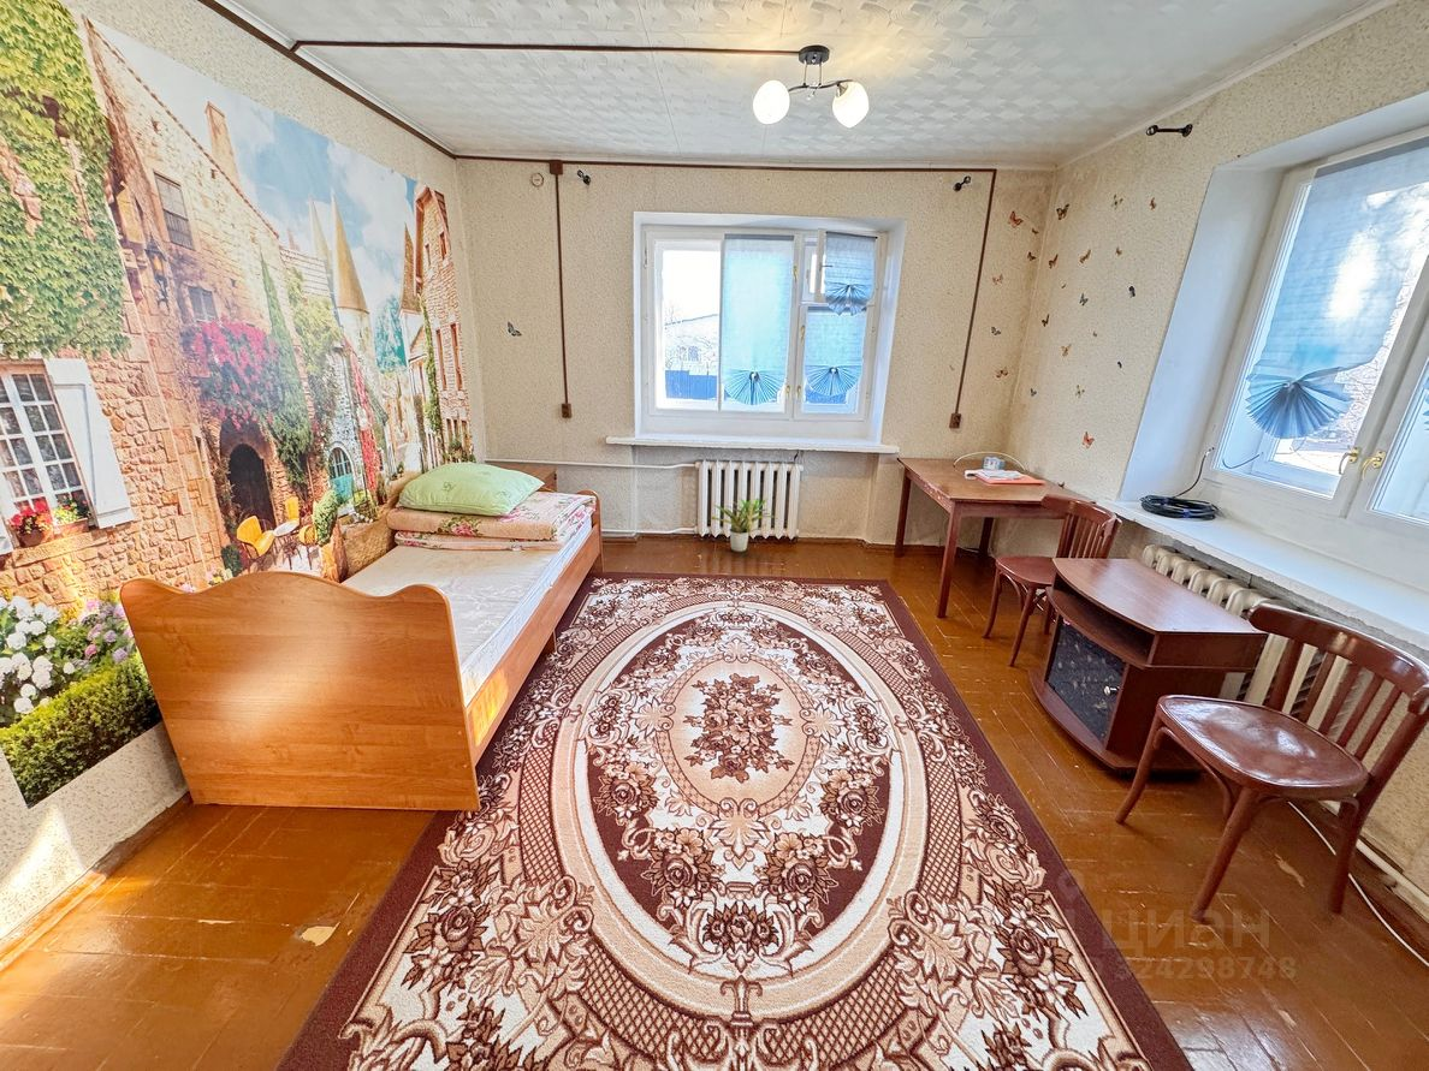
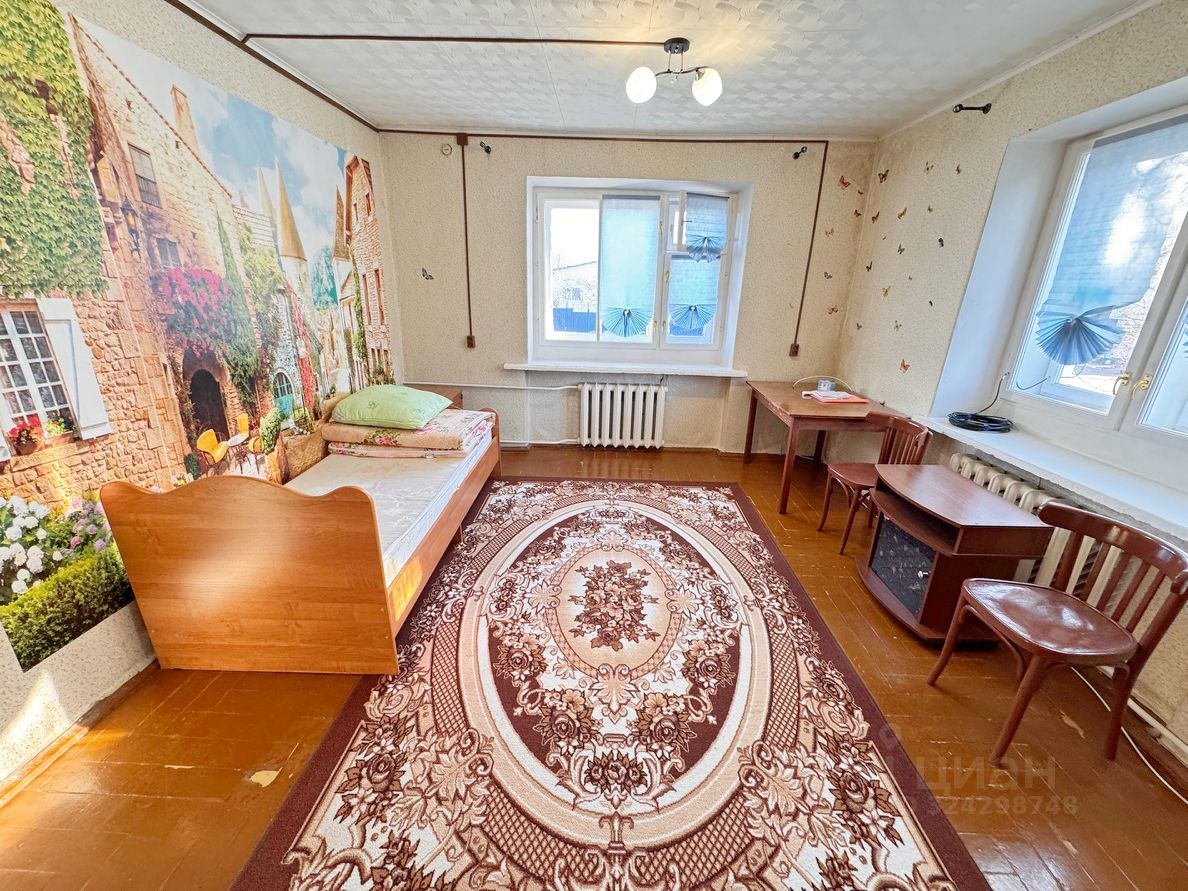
- potted plant (743, 524)
